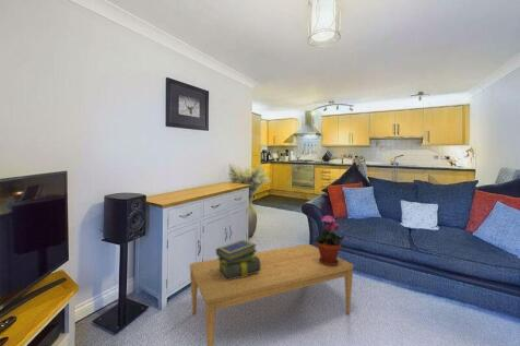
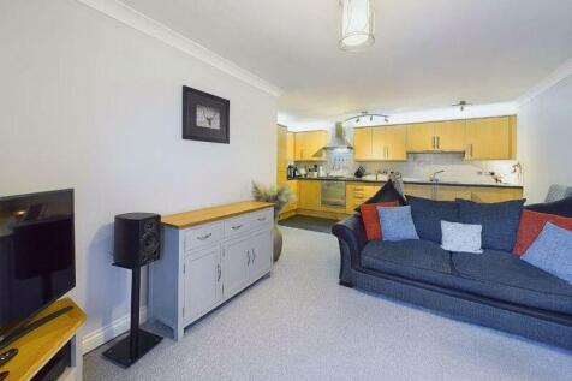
- coffee table (271, 288)
- stack of books (237, 258)
- potted plant (329, 238)
